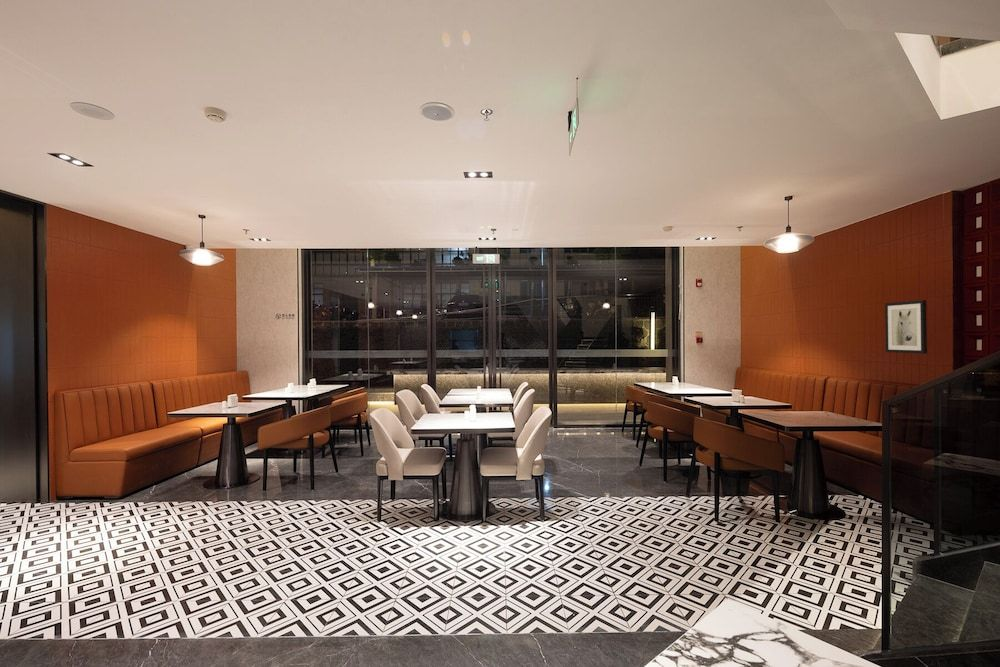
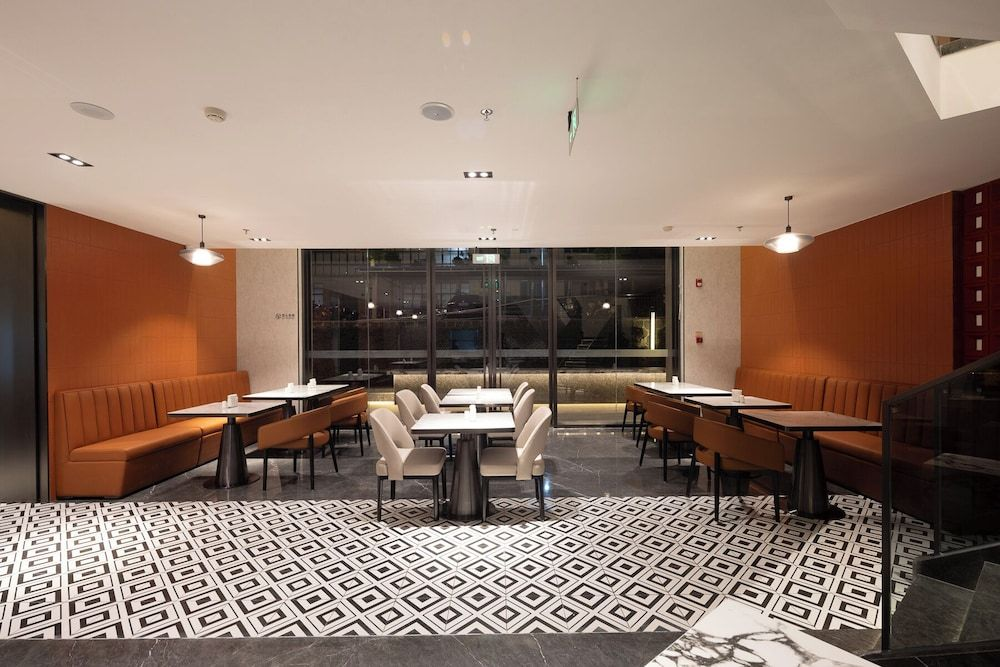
- wall art (905, 327)
